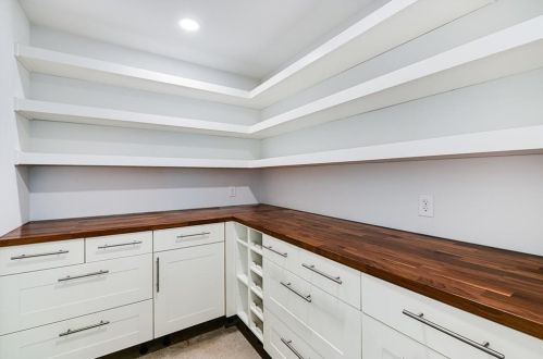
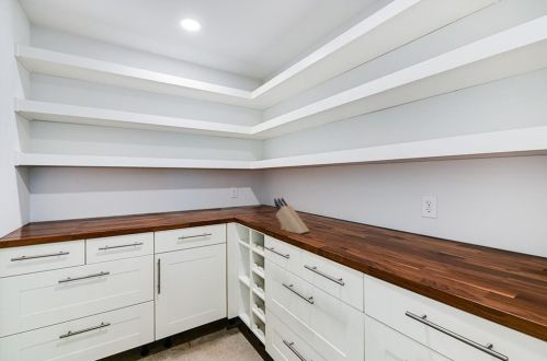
+ knife block (289, 213)
